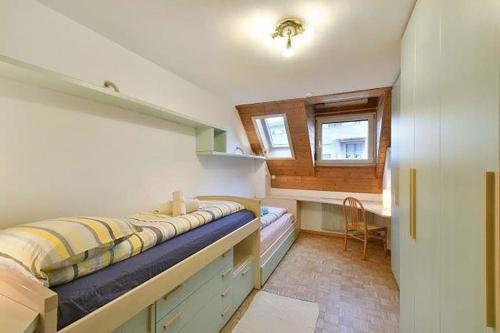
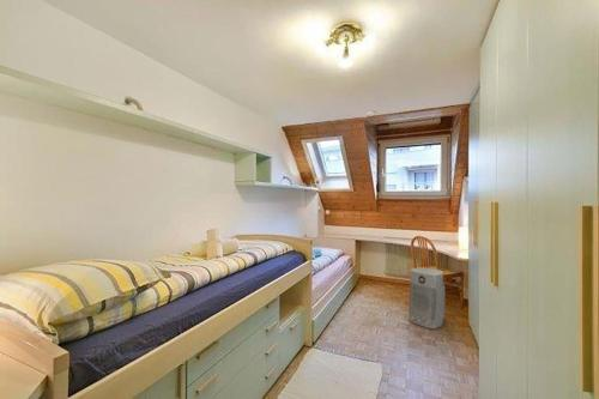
+ air purifier (426, 295)
